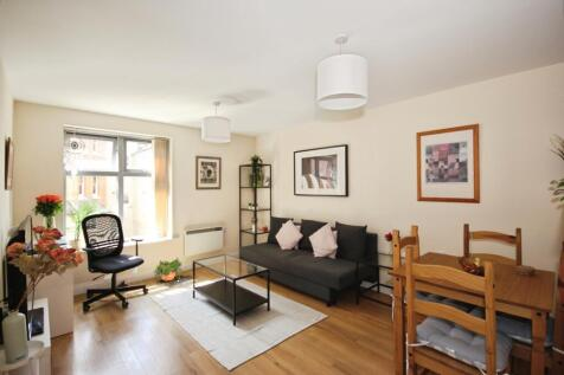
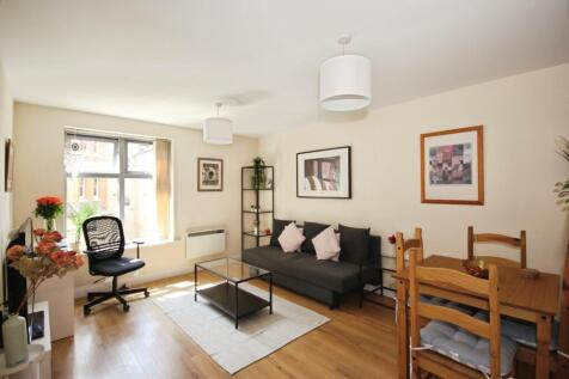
- potted plant (167, 270)
